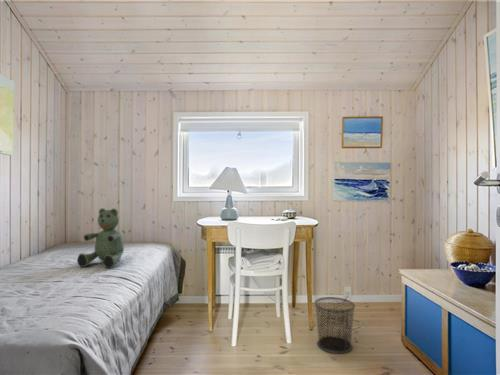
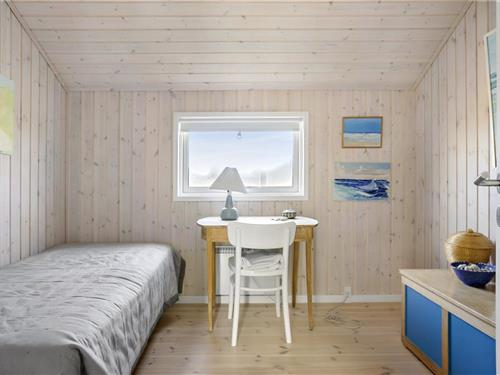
- waste bin (334, 324)
- teddy bear (106, 236)
